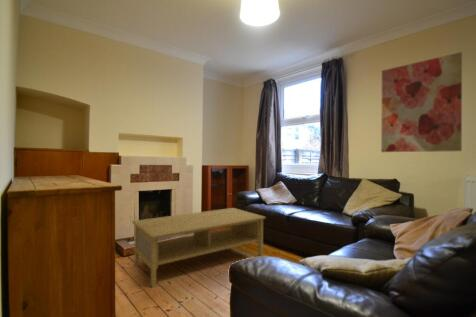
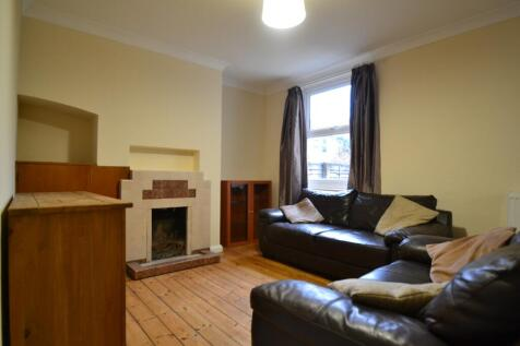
- coffee table (201, 239)
- wall art (417, 107)
